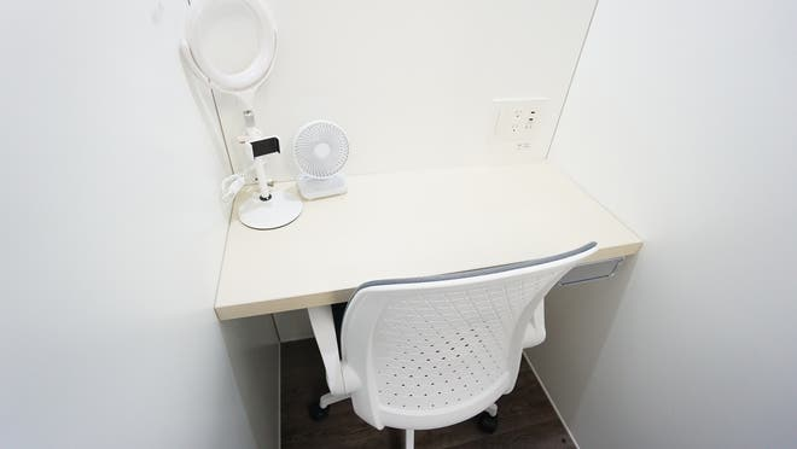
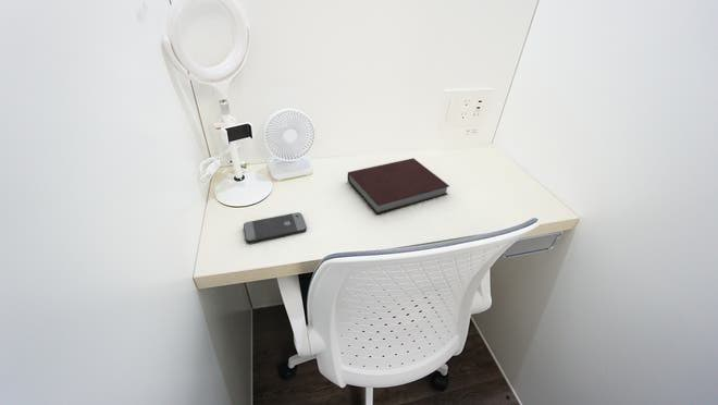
+ notebook (397, 183)
+ smartphone (275, 226)
